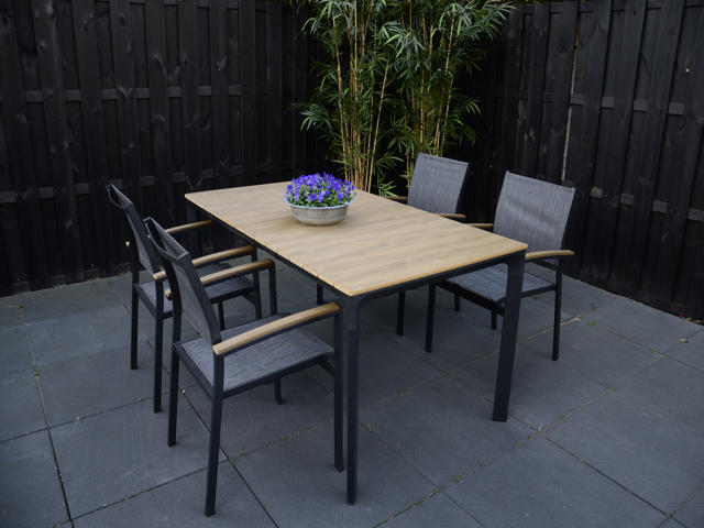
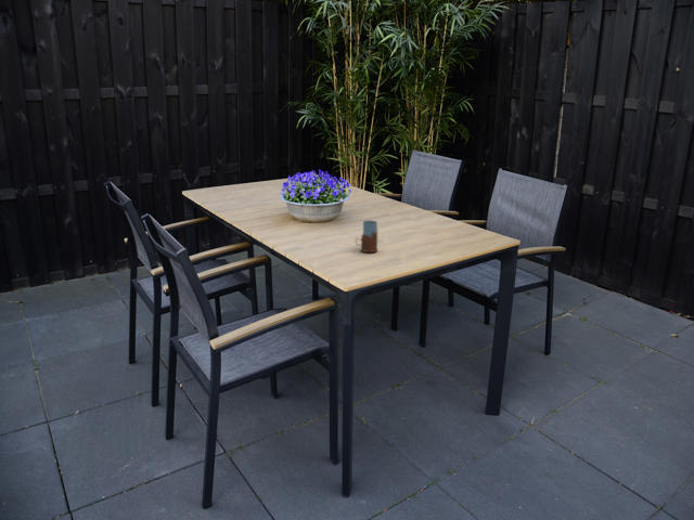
+ drinking glass (365, 236)
